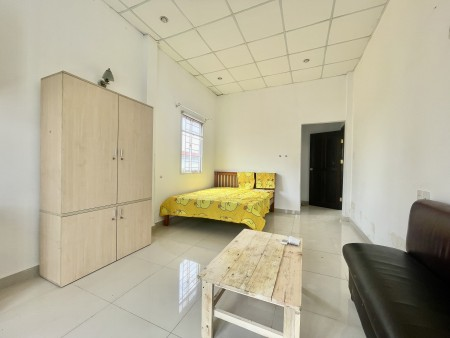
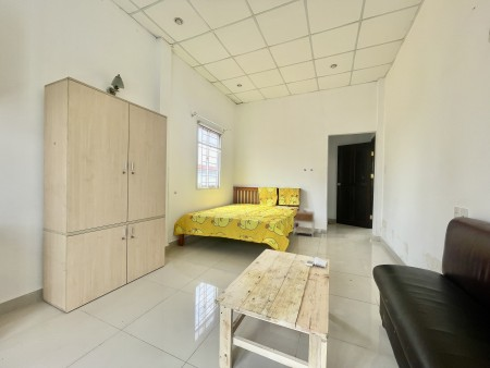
+ nightstand (304, 222)
